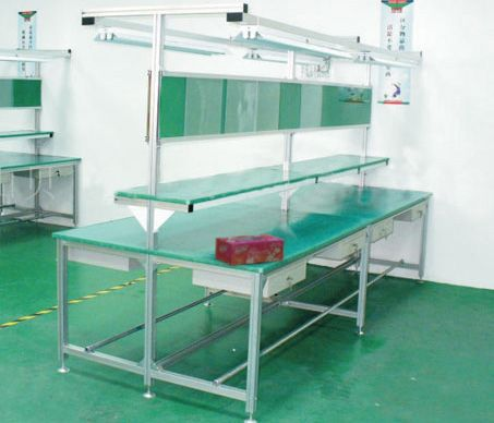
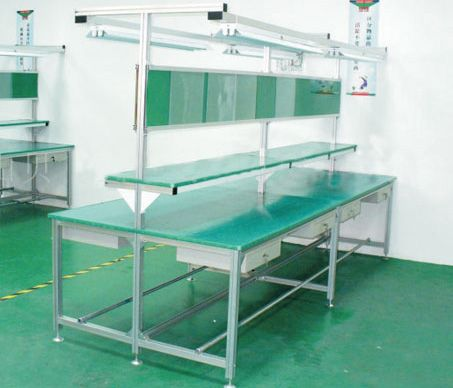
- tissue box (249, 249)
